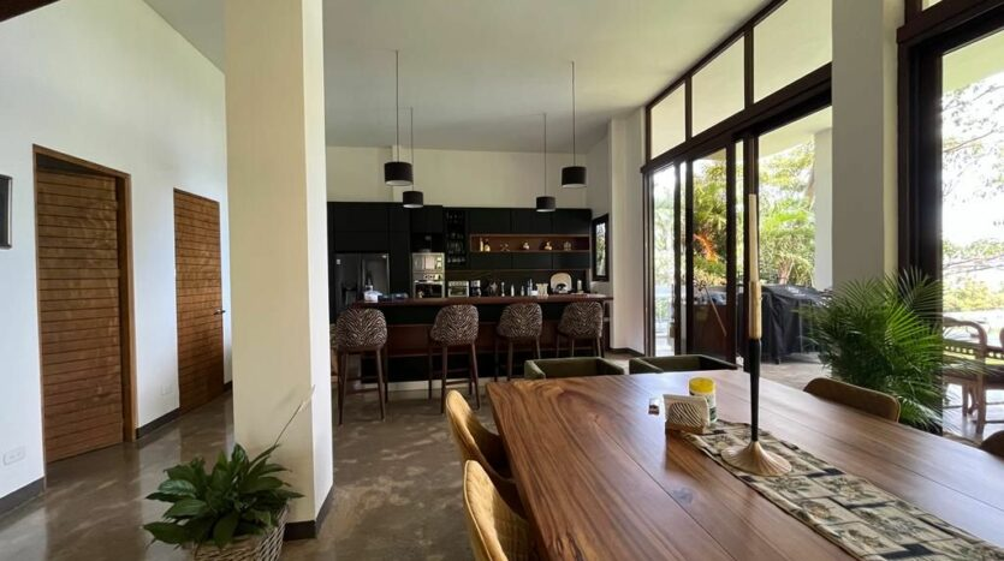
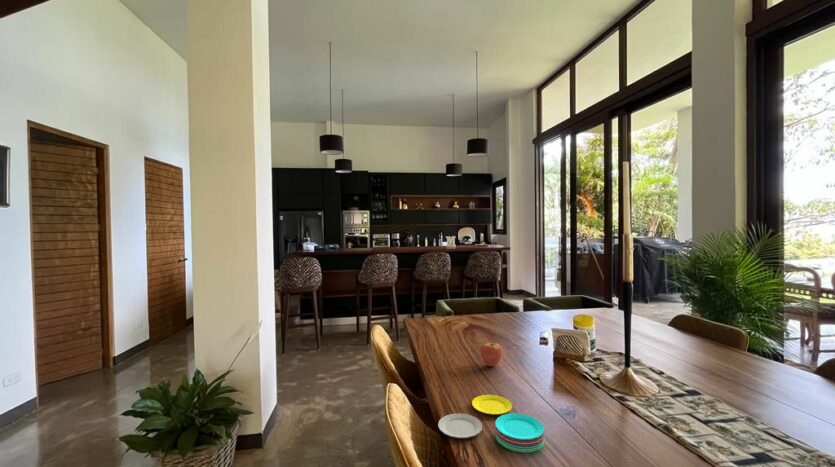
+ fruit (491, 351)
+ plate (479, 420)
